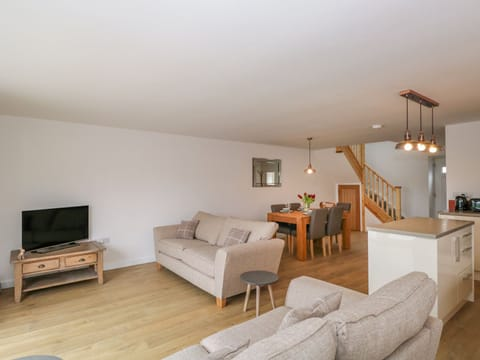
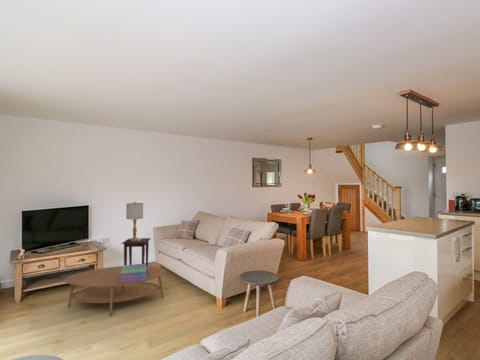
+ side table (131, 255)
+ stack of books (134, 272)
+ coffee table (118, 288)
+ lamp (134, 221)
